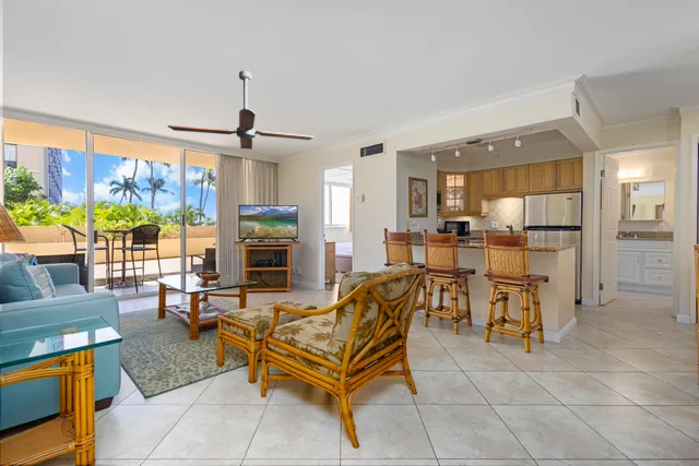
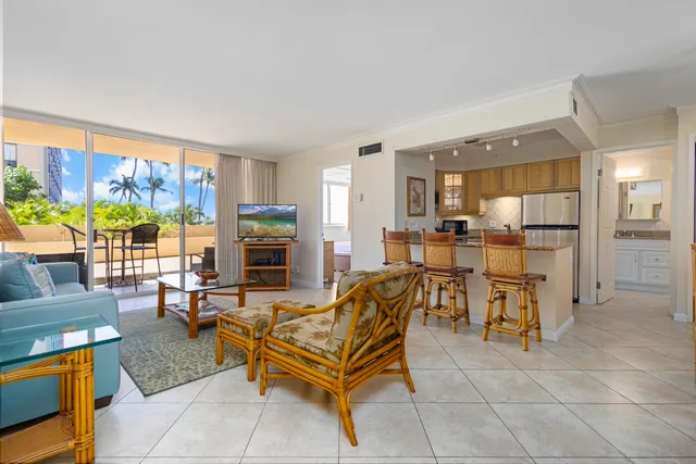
- ceiling fan (245, 105)
